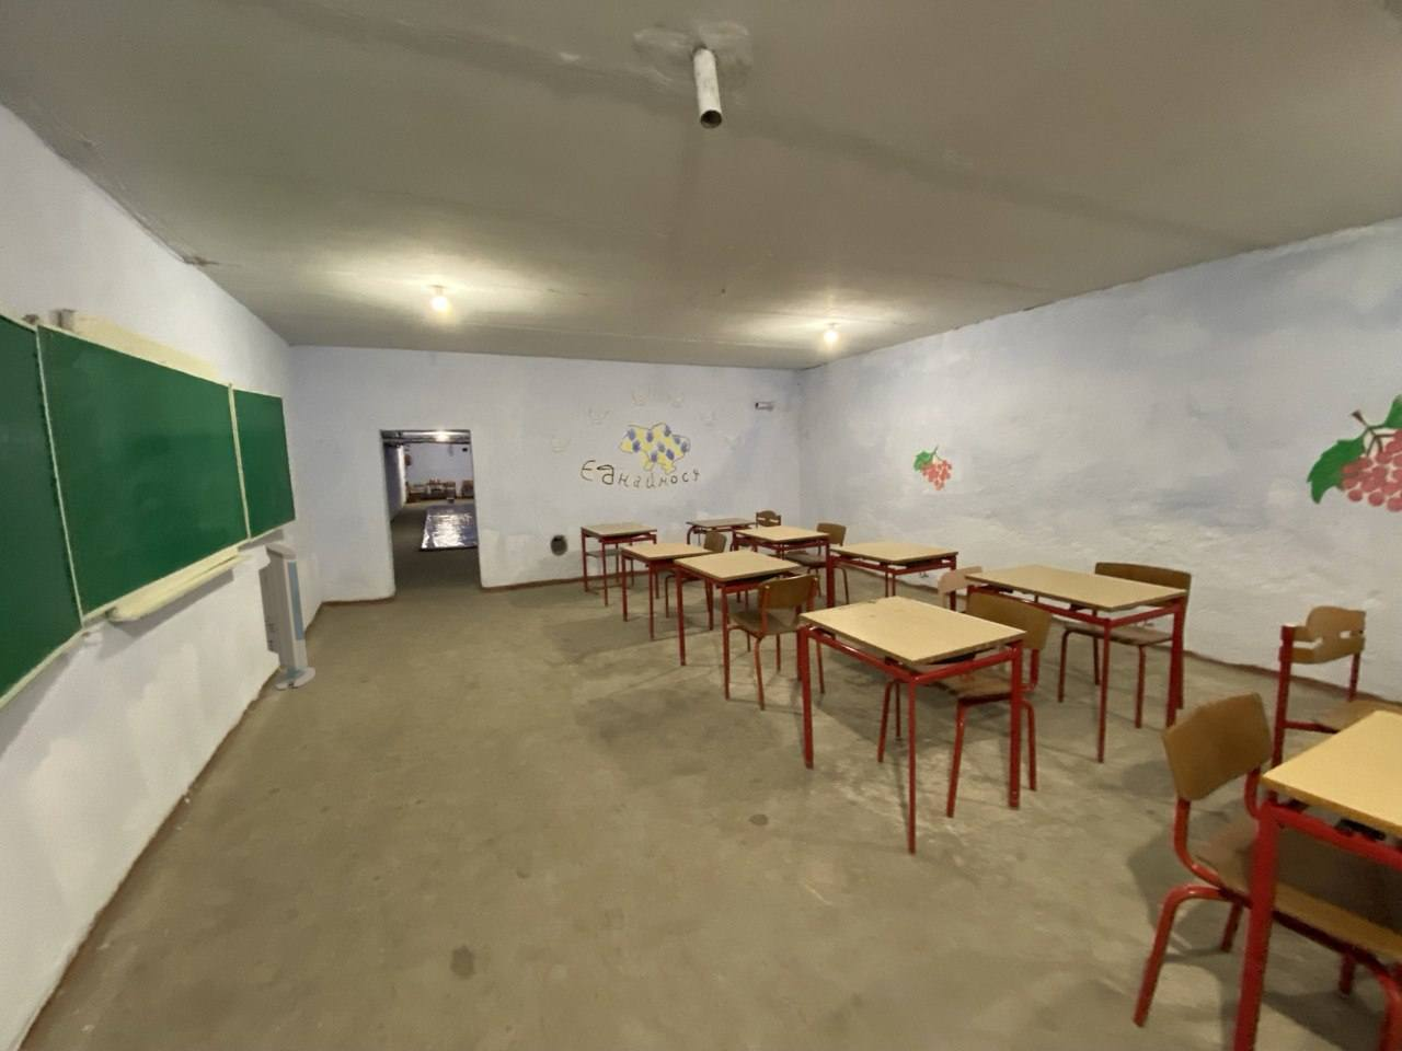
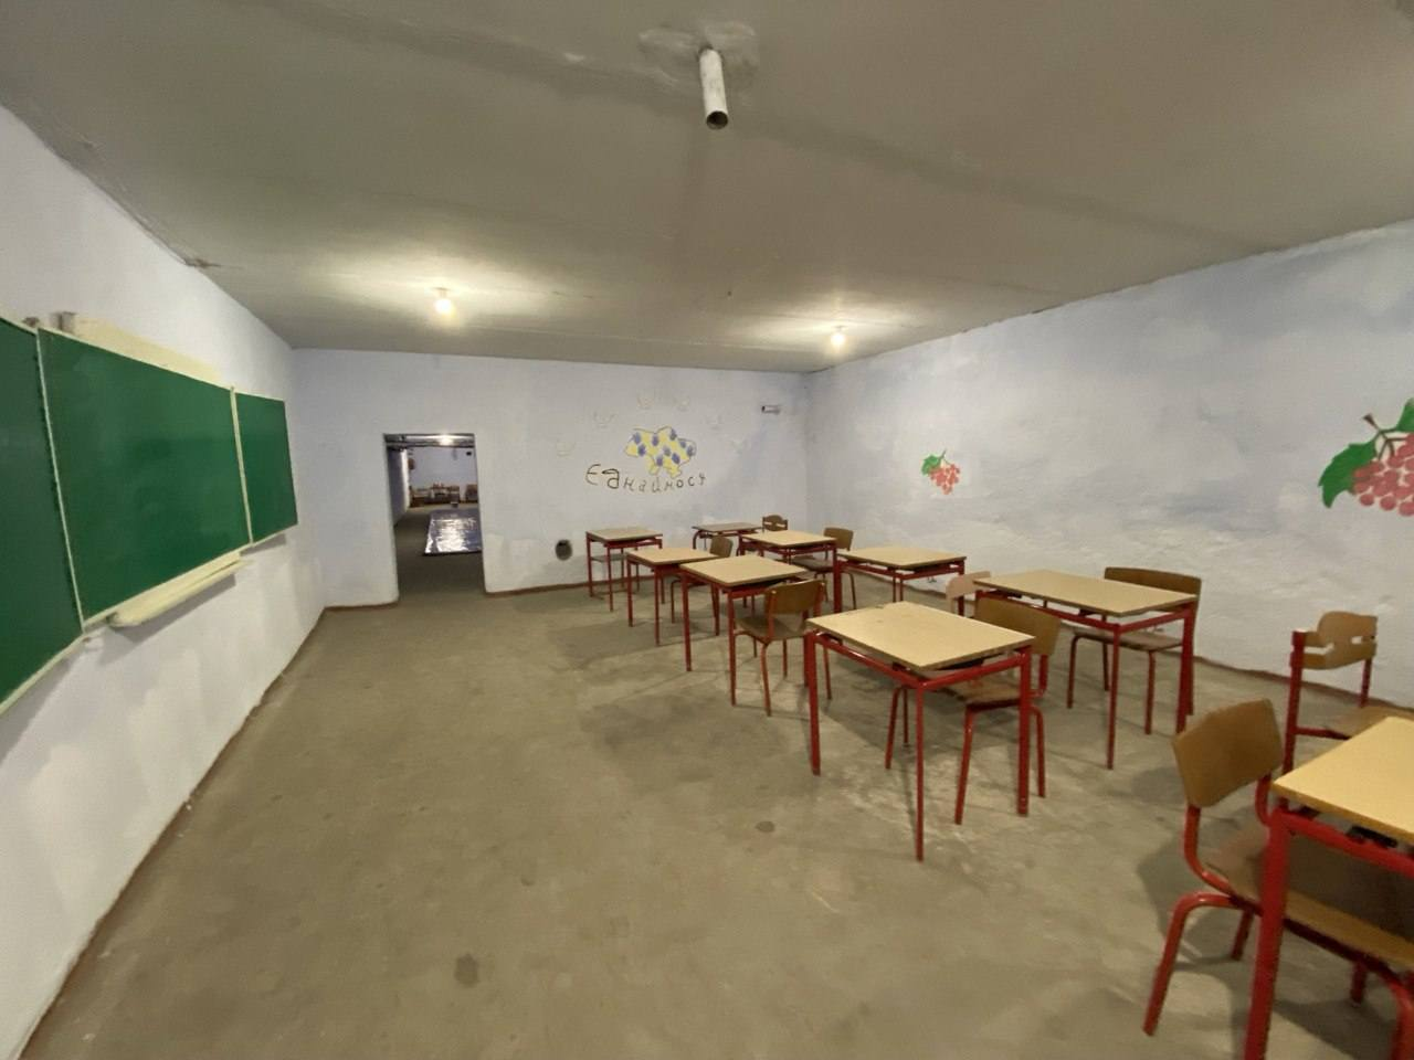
- air purifier (287, 611)
